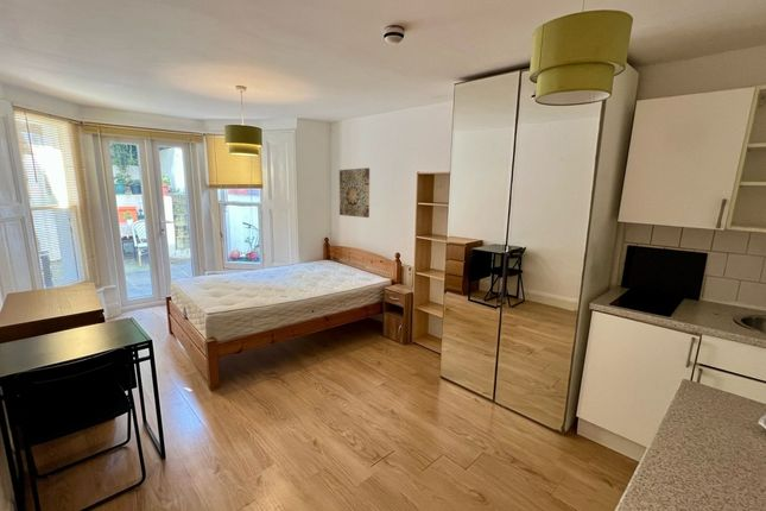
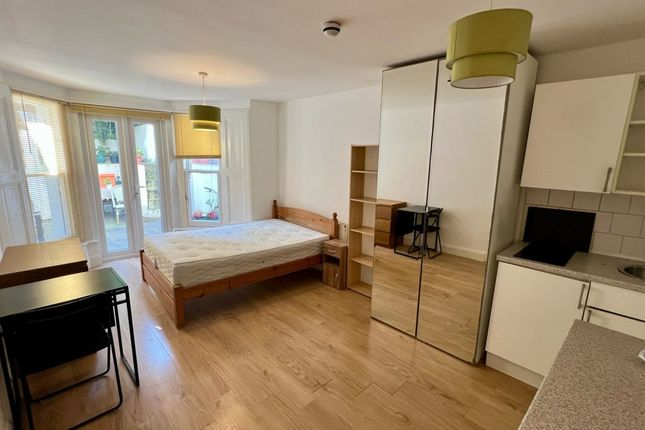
- wall art (353, 193)
